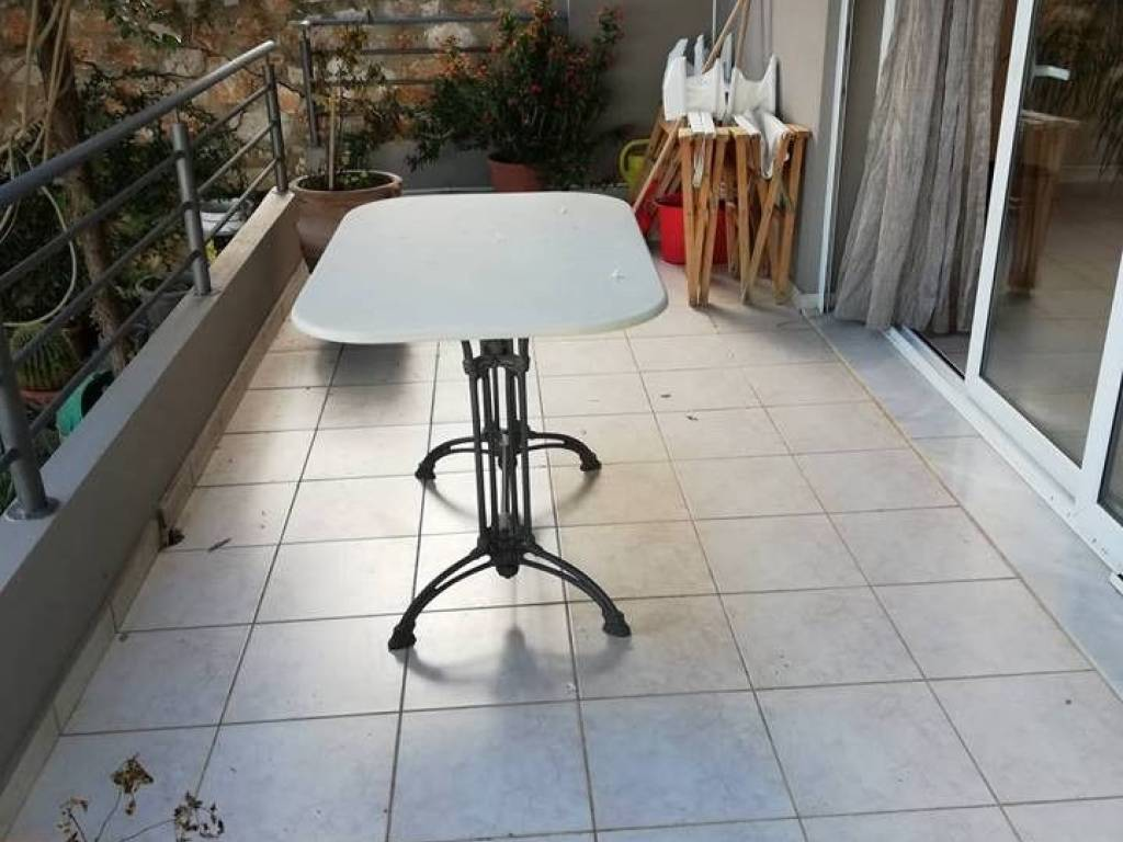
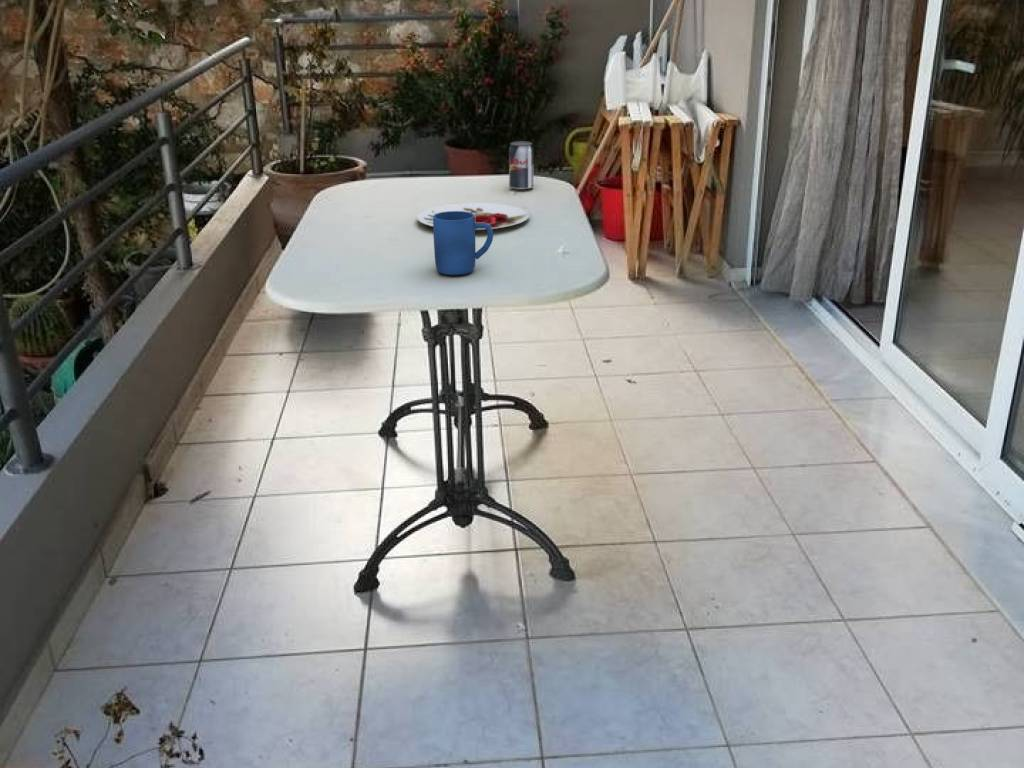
+ beverage can (521, 165)
+ plate (474, 214)
+ mug (463, 243)
